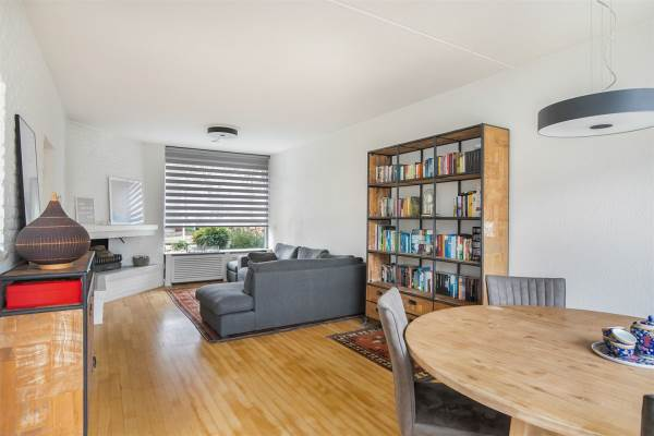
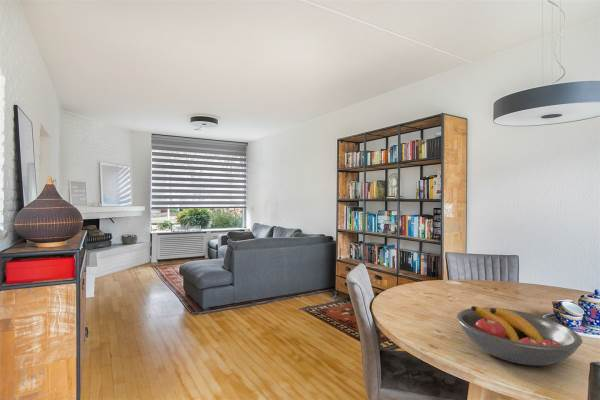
+ fruit bowl (513, 335)
